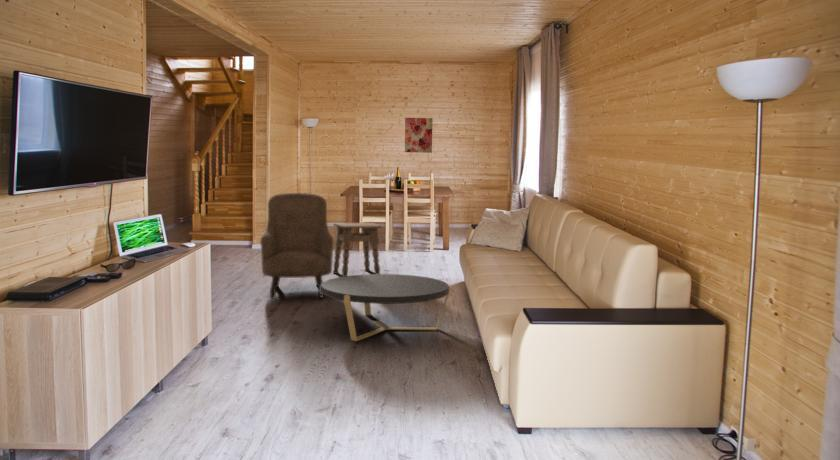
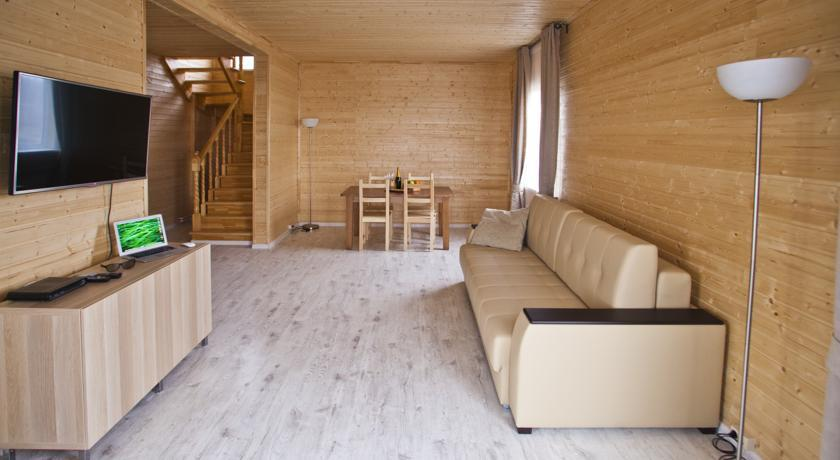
- armchair (297, 242)
- wall art (418, 135)
- side table (363, 249)
- coffee table (385, 303)
